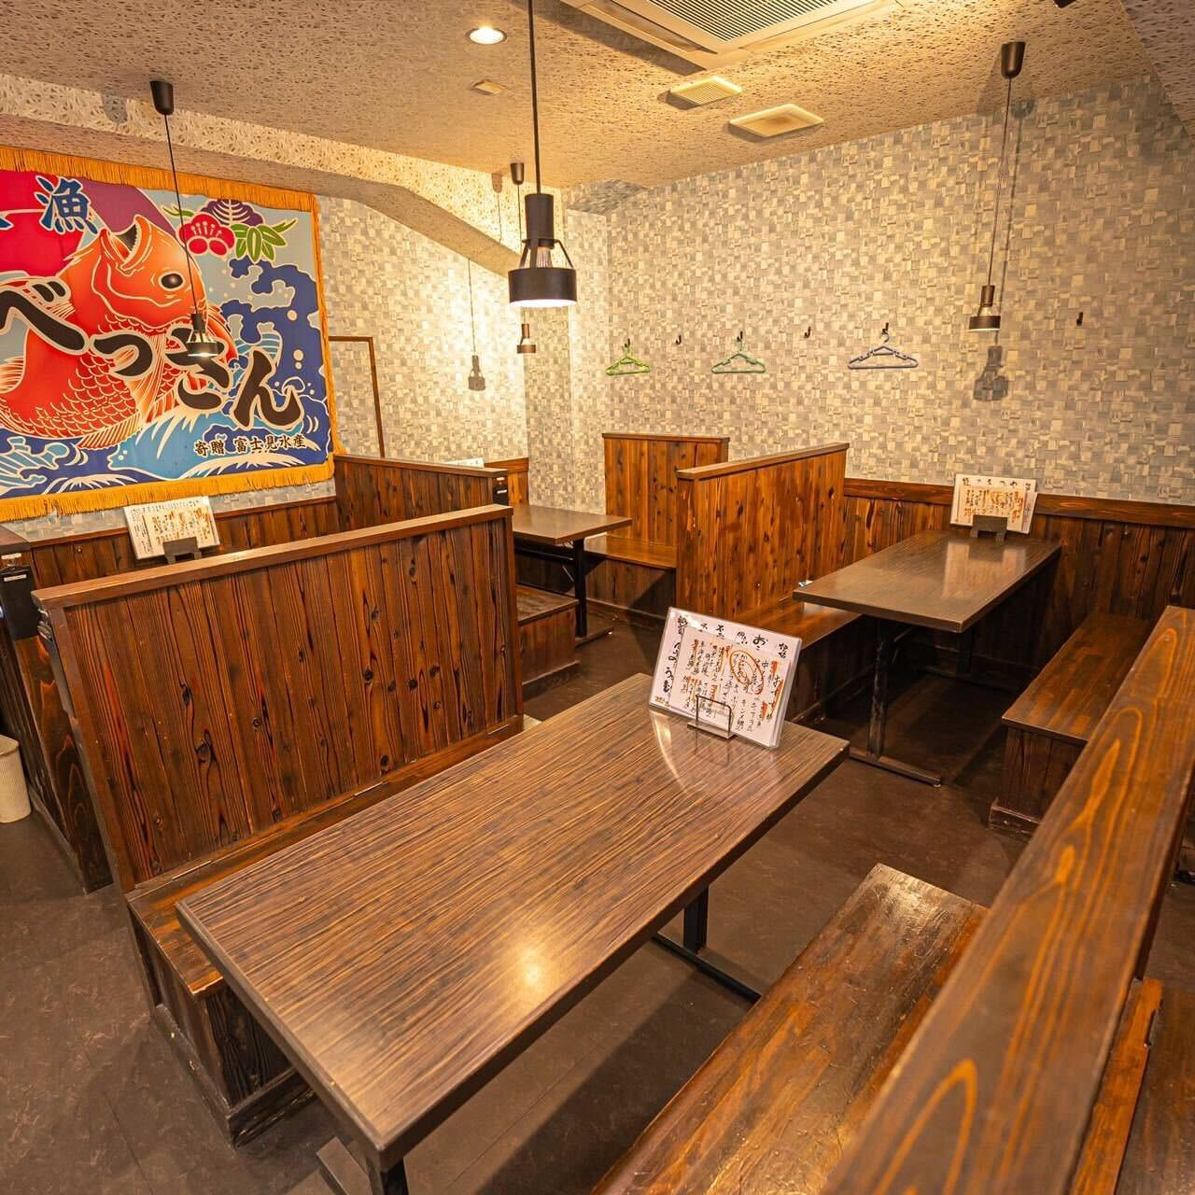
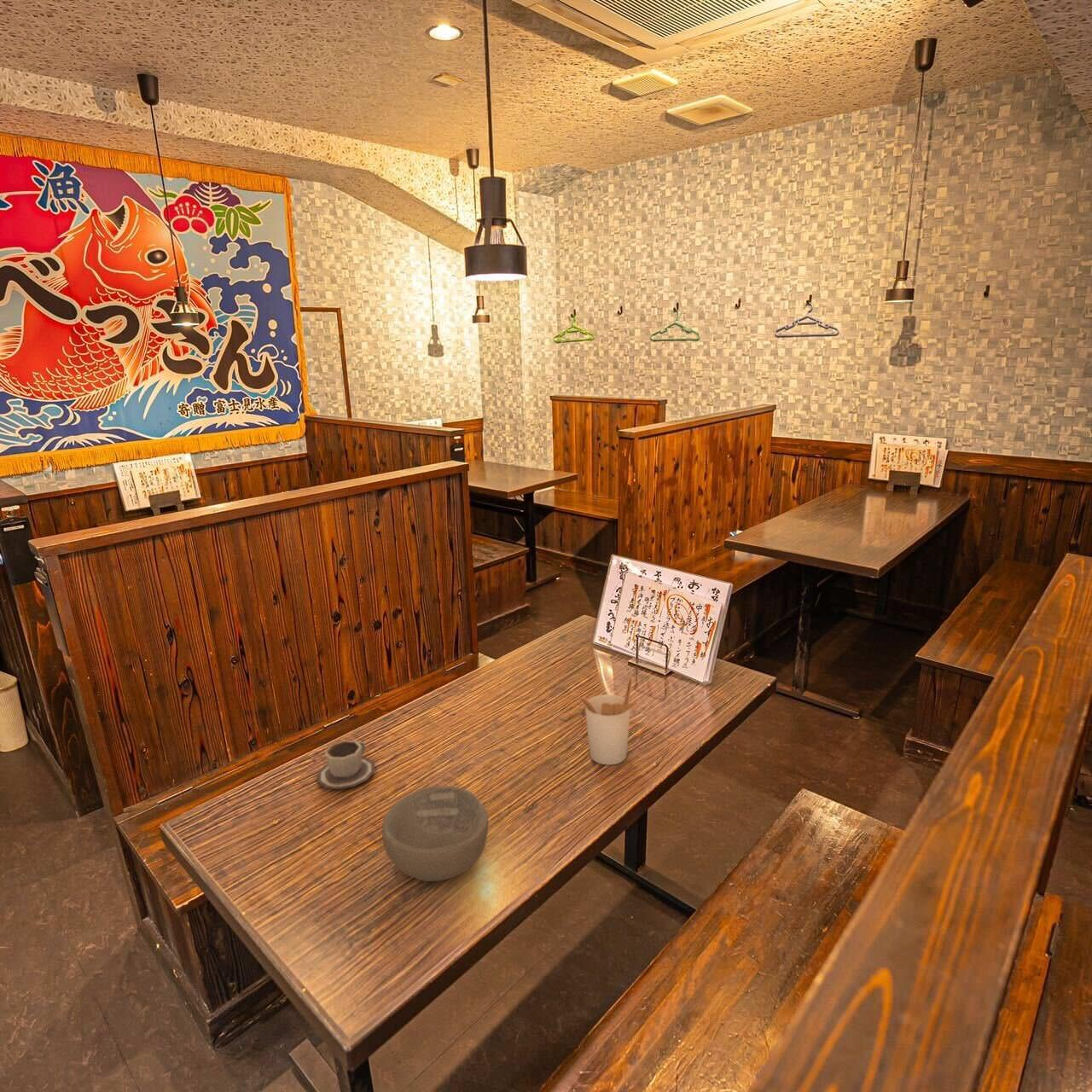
+ utensil holder (612, 723)
+ bowl (437, 839)
+ cup (345, 762)
